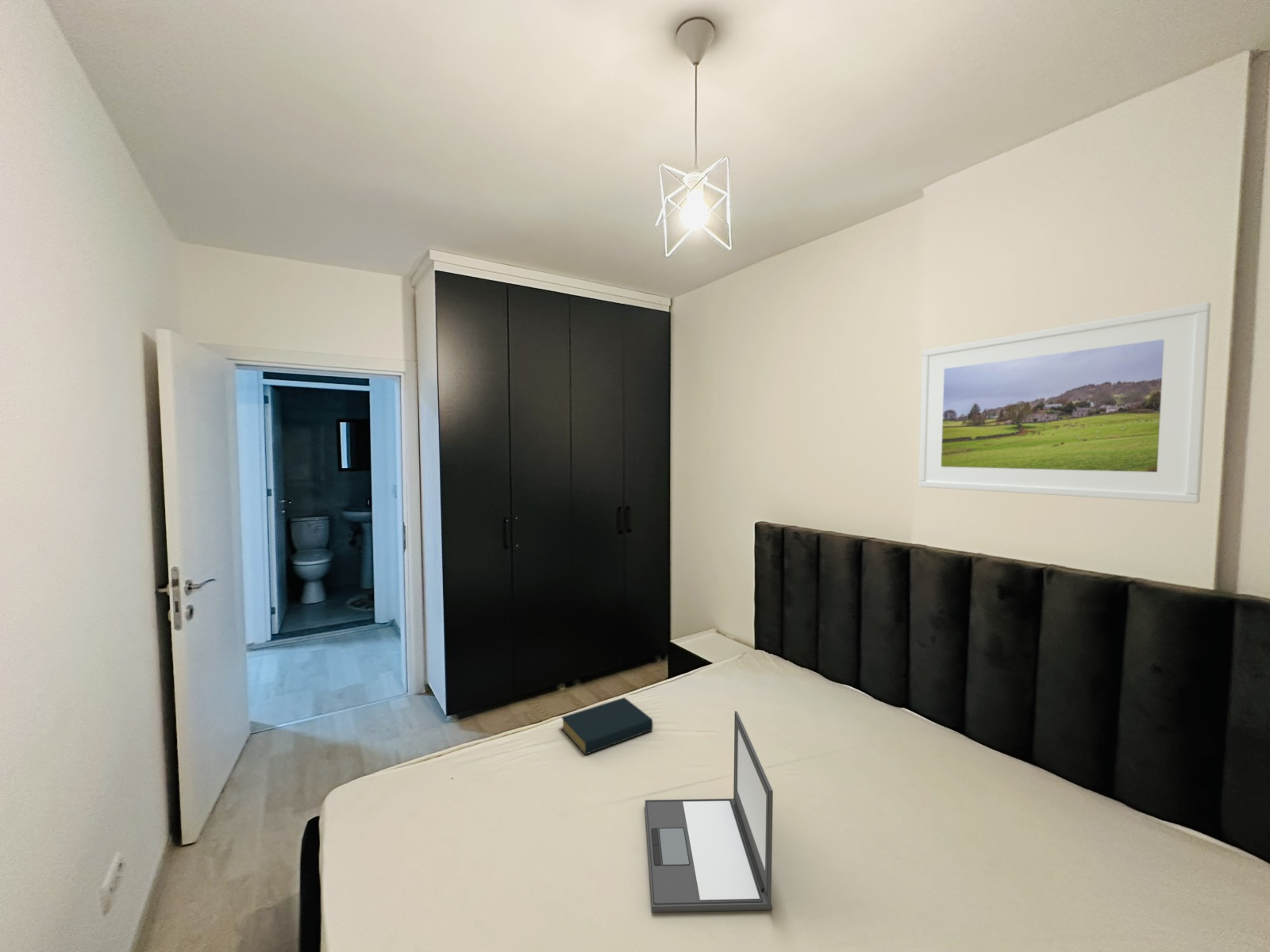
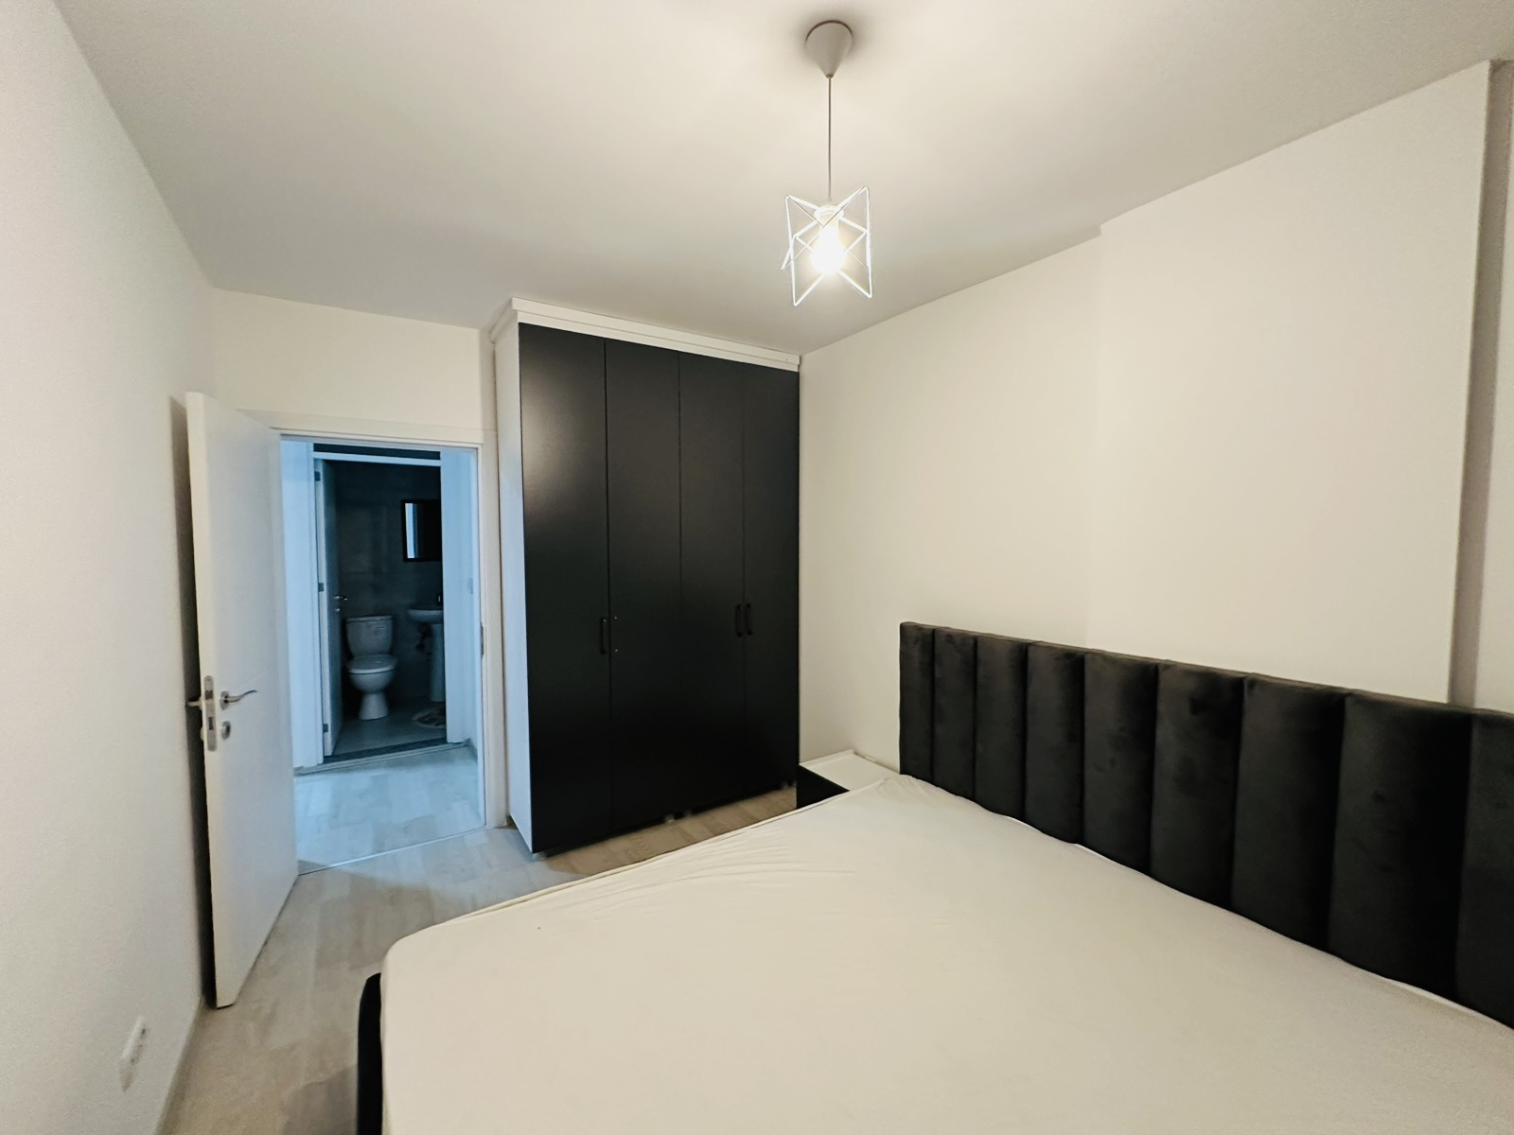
- laptop (701, 799)
- hardback book (606, 724)
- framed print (1036, 413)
